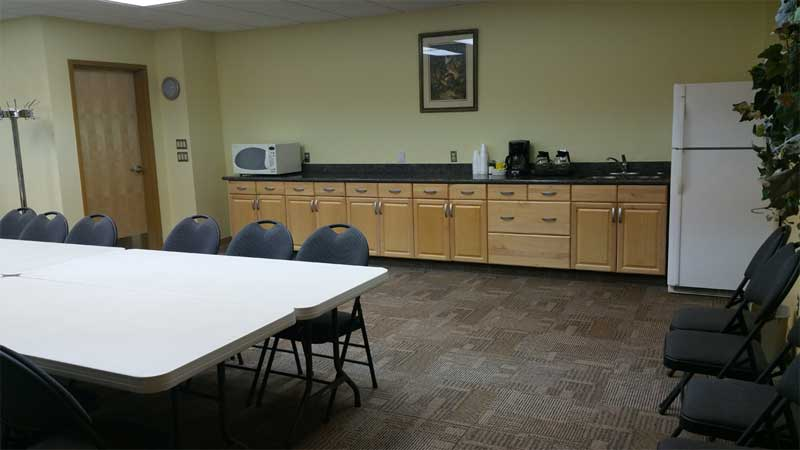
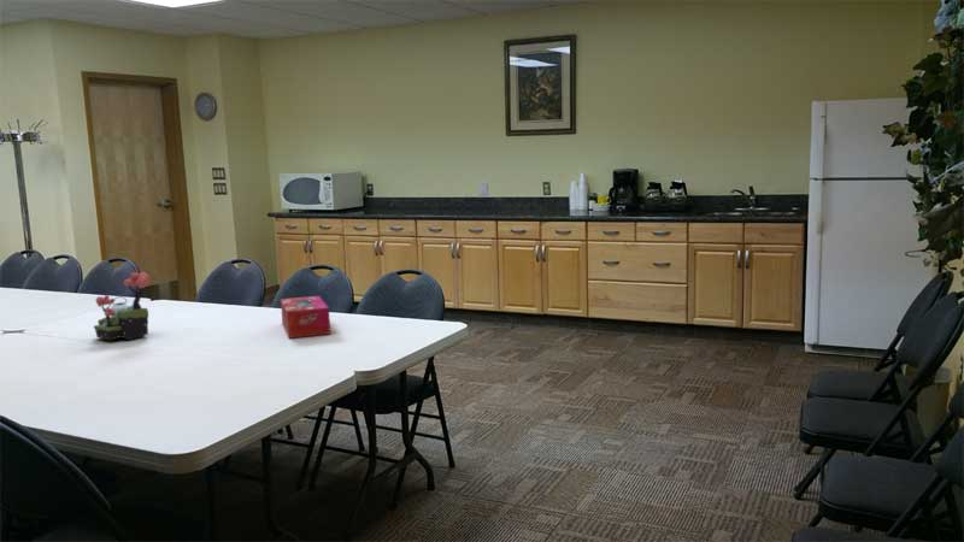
+ tissue box (304, 316)
+ plant (120, 305)
